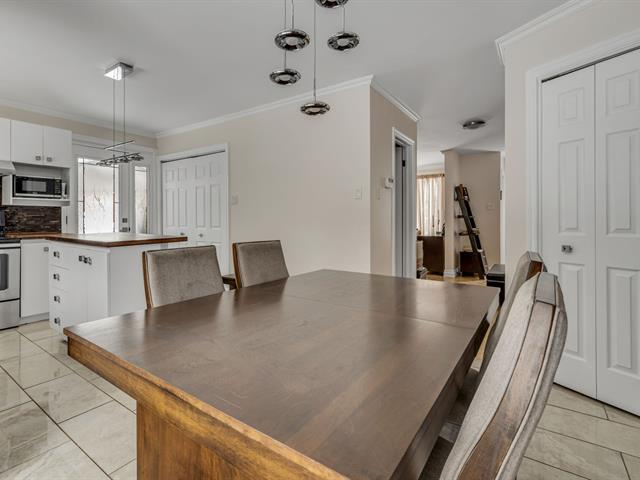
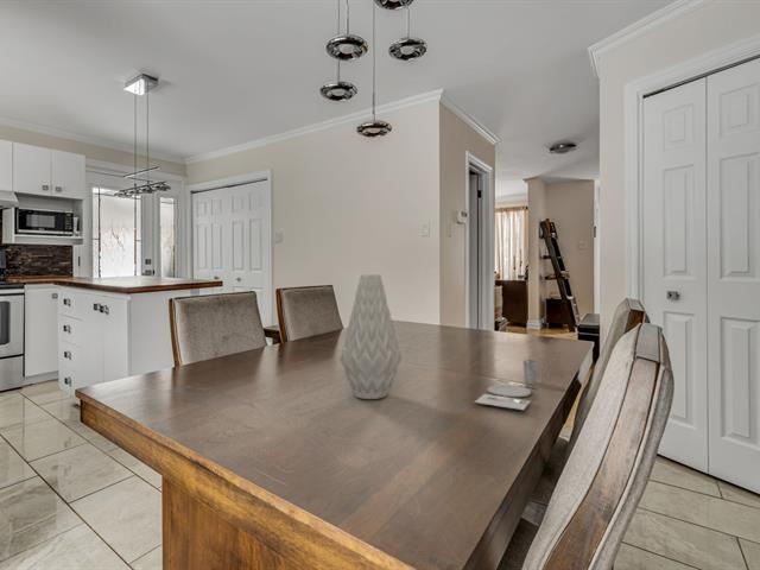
+ vase (370, 335)
+ placemat (509, 382)
